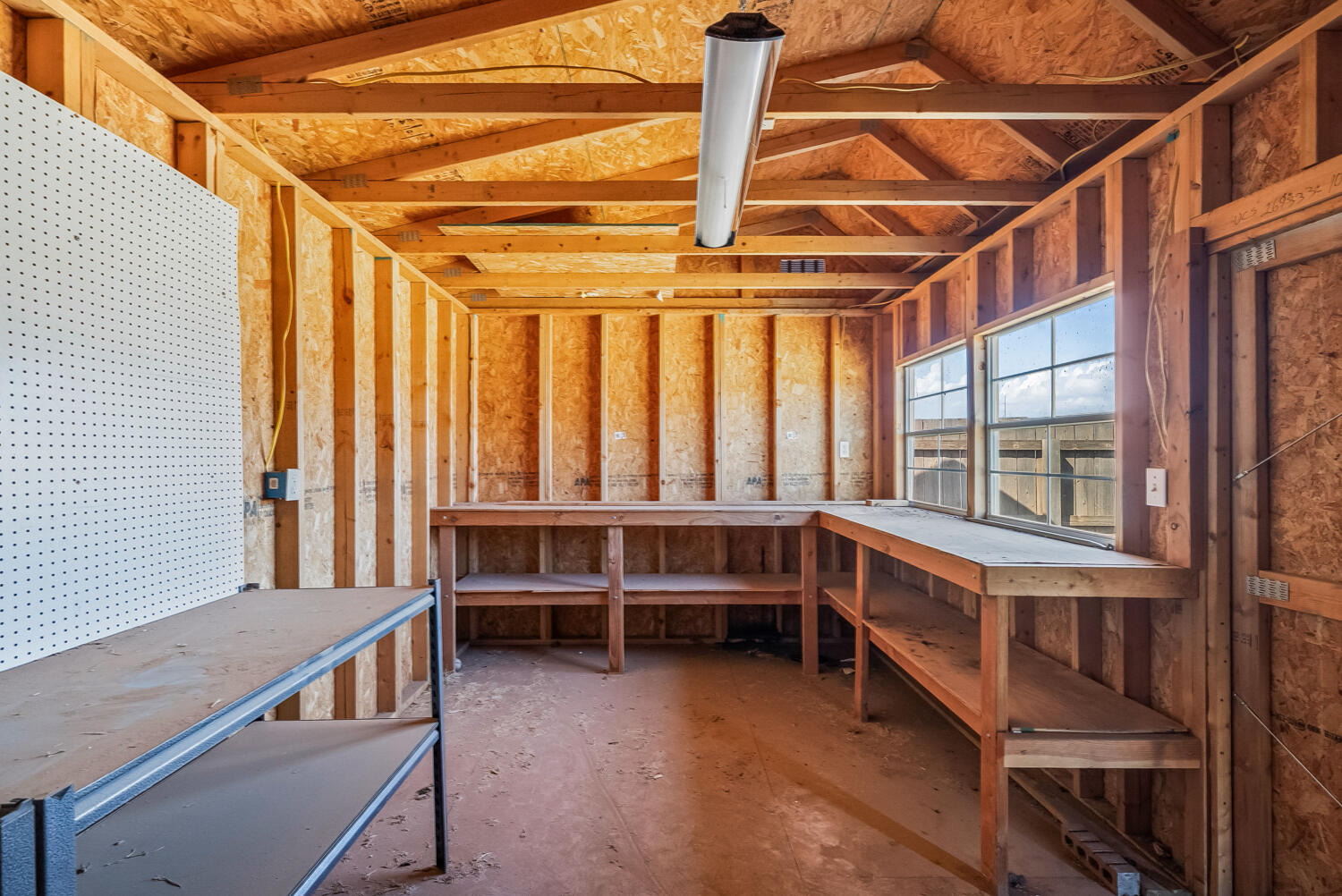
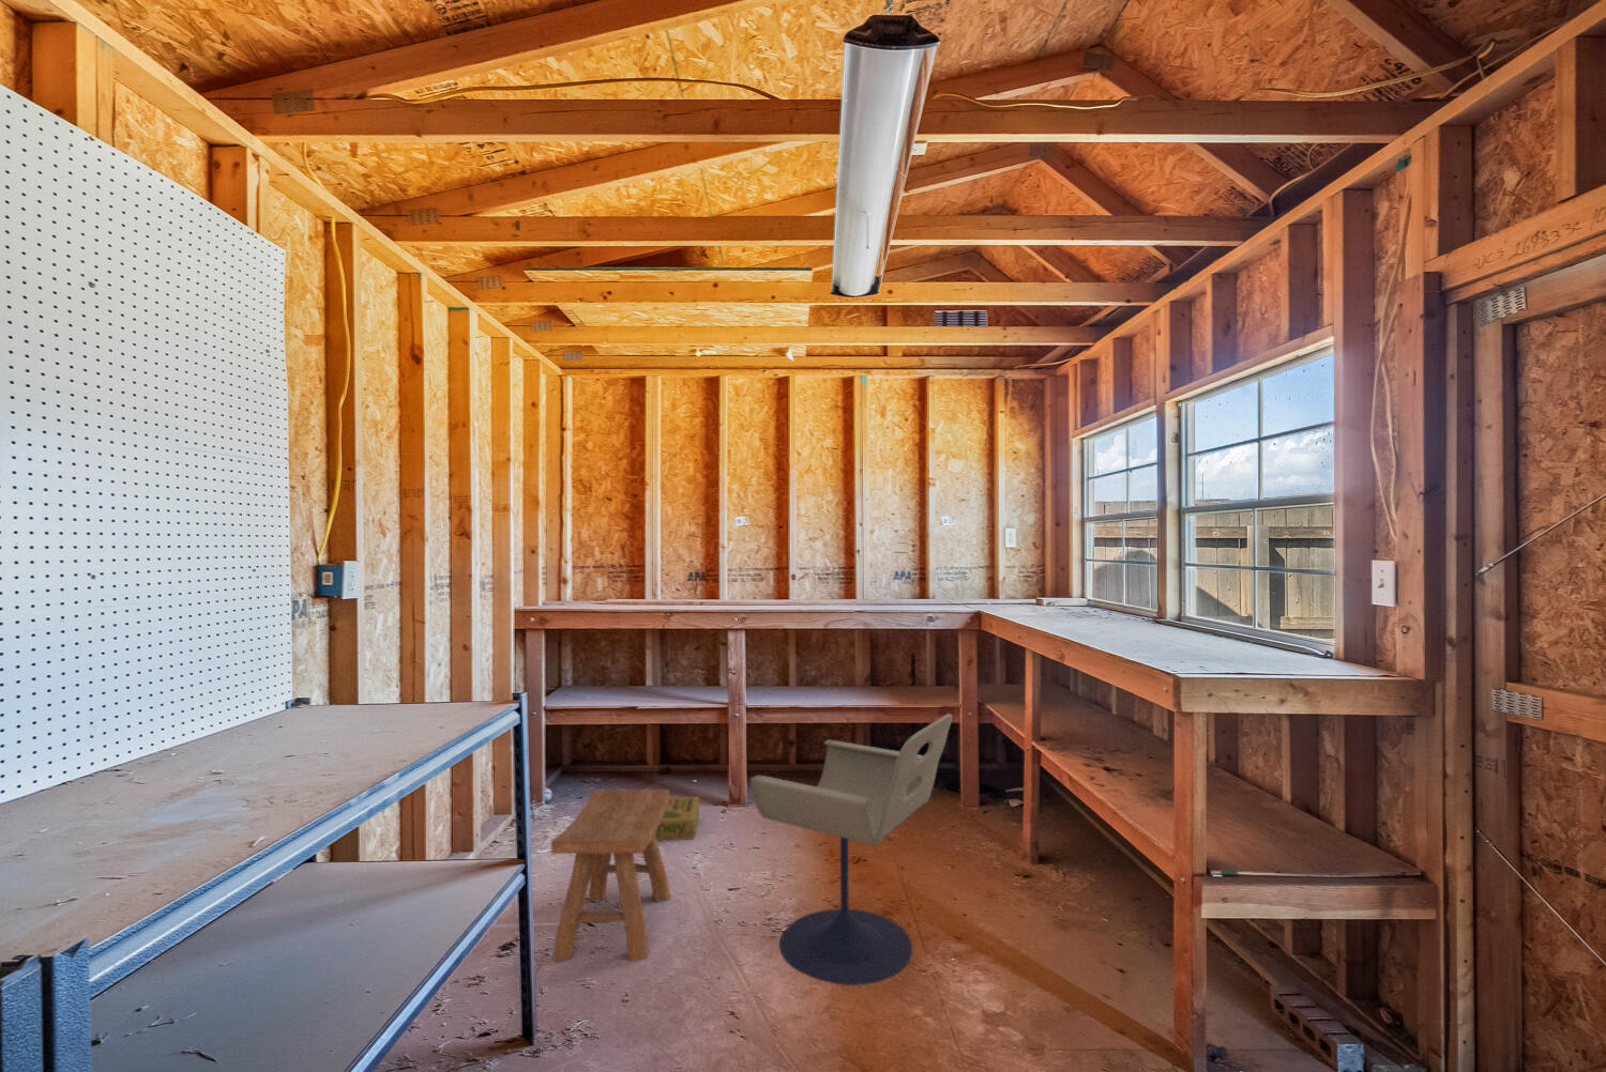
+ office chair (857, 830)
+ stool (615, 869)
+ cardboard box (661, 821)
